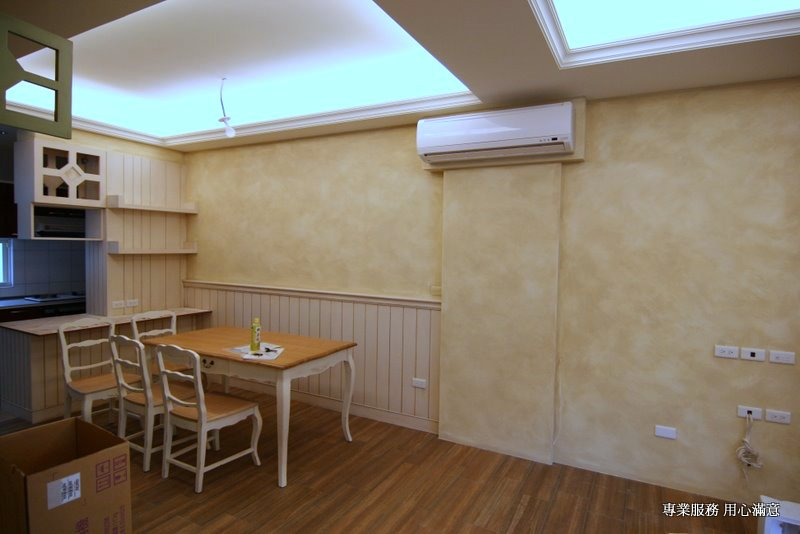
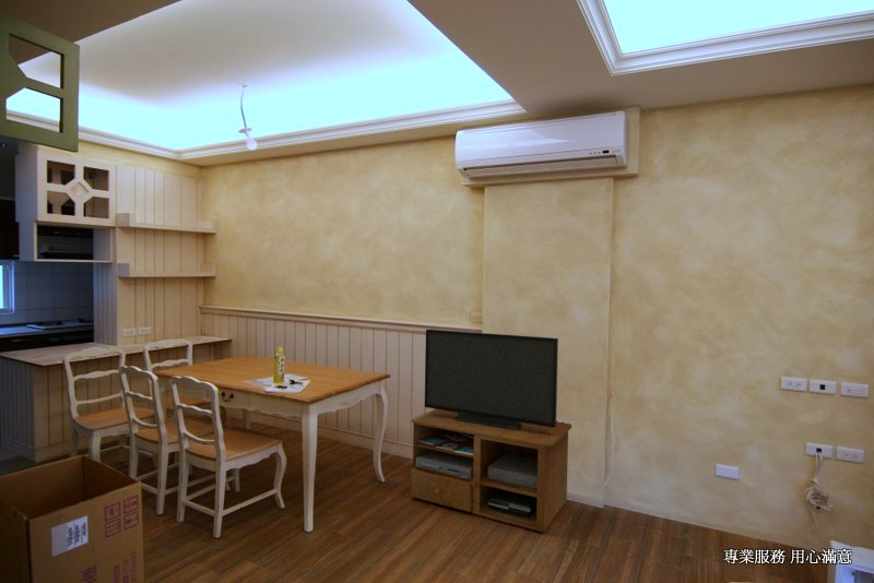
+ tv stand (488, 416)
